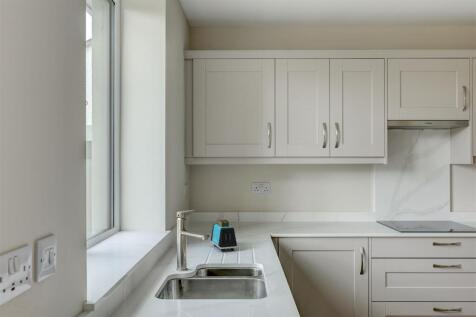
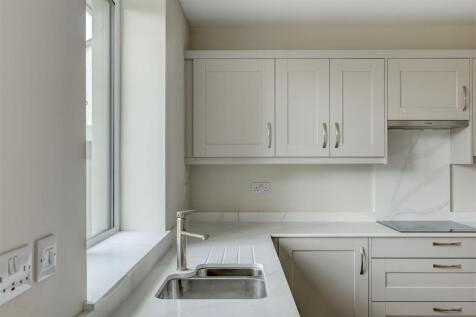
- toaster (223, 234)
